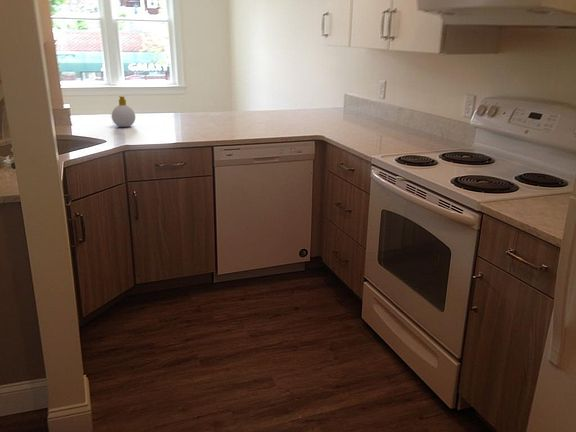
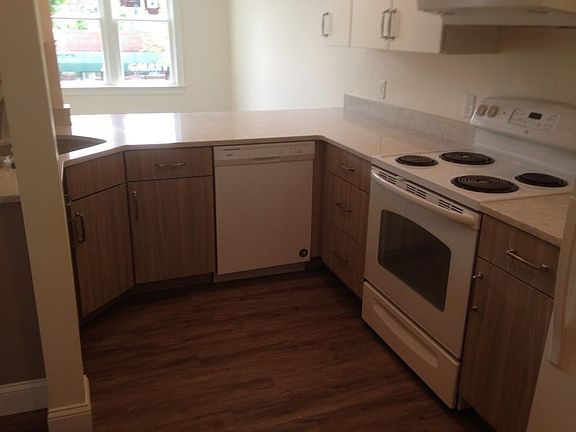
- soap bottle (123, 111)
